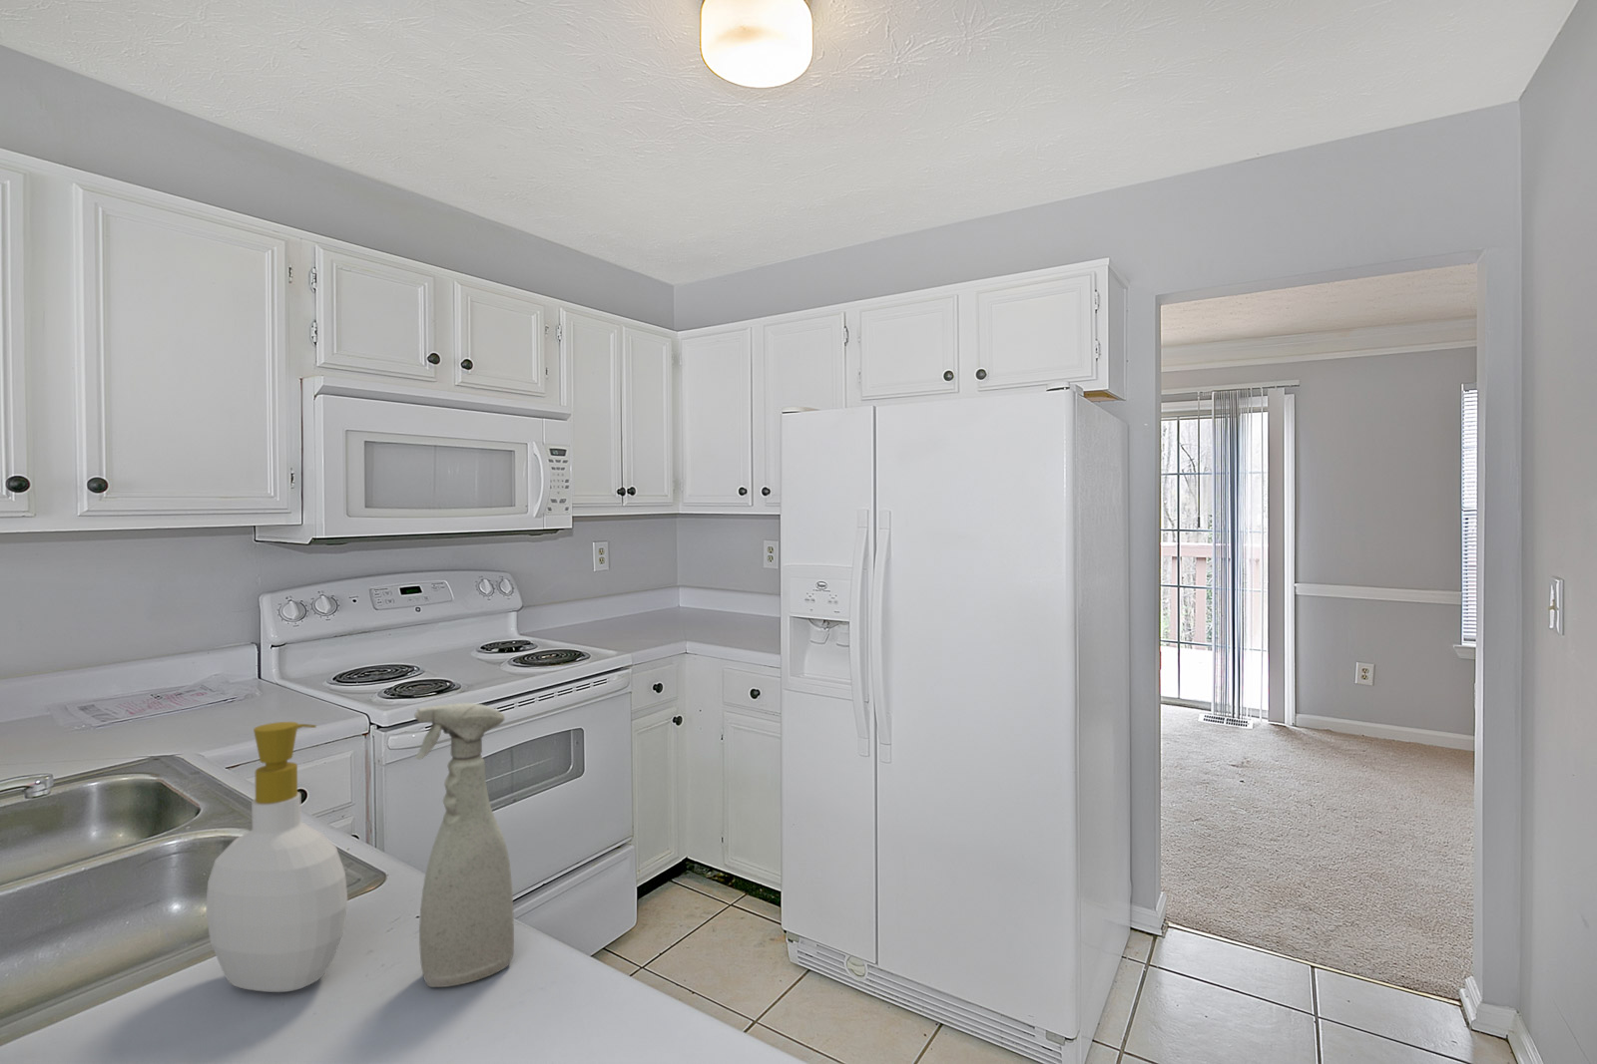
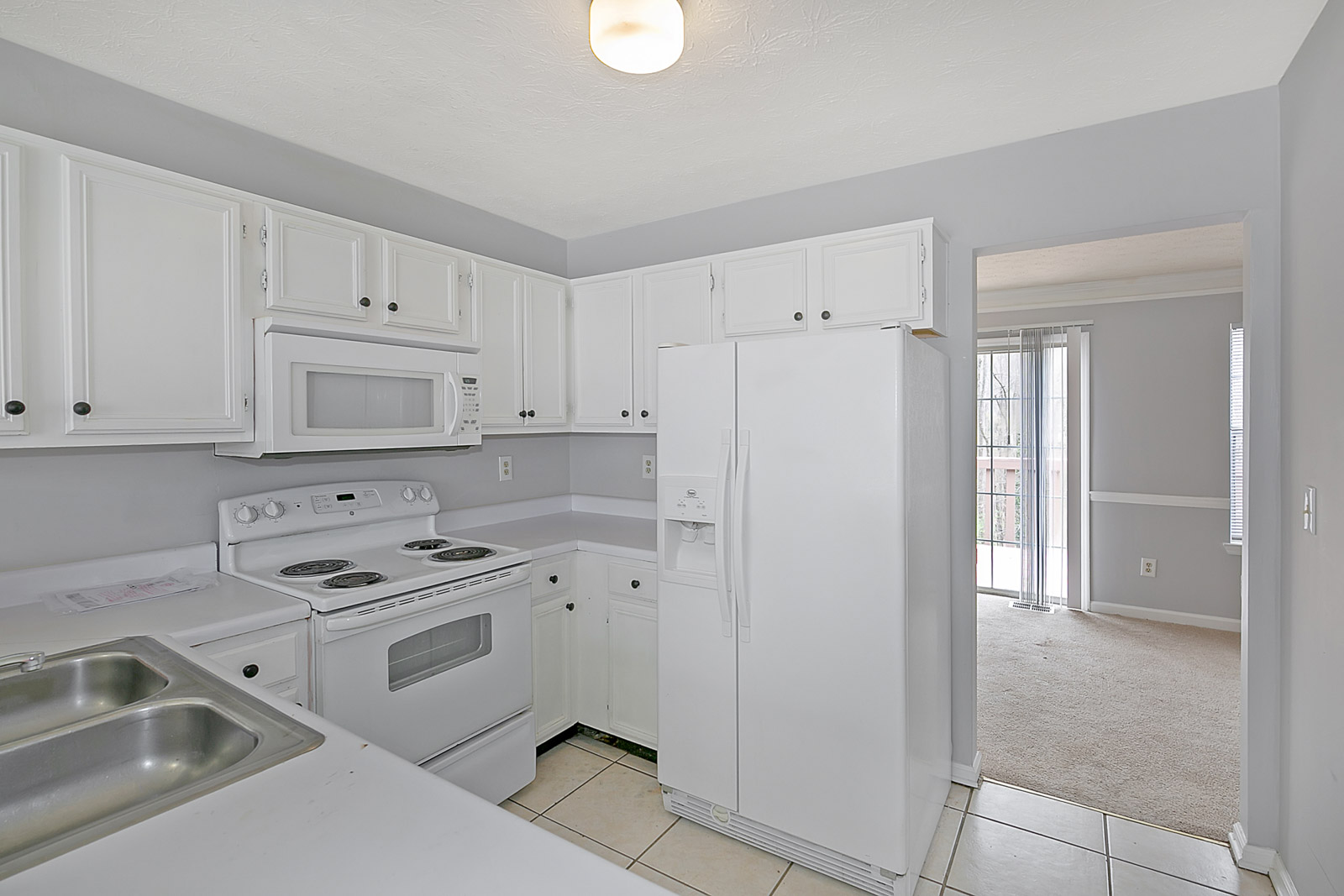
- soap bottle (280, 849)
- spray bottle (467, 835)
